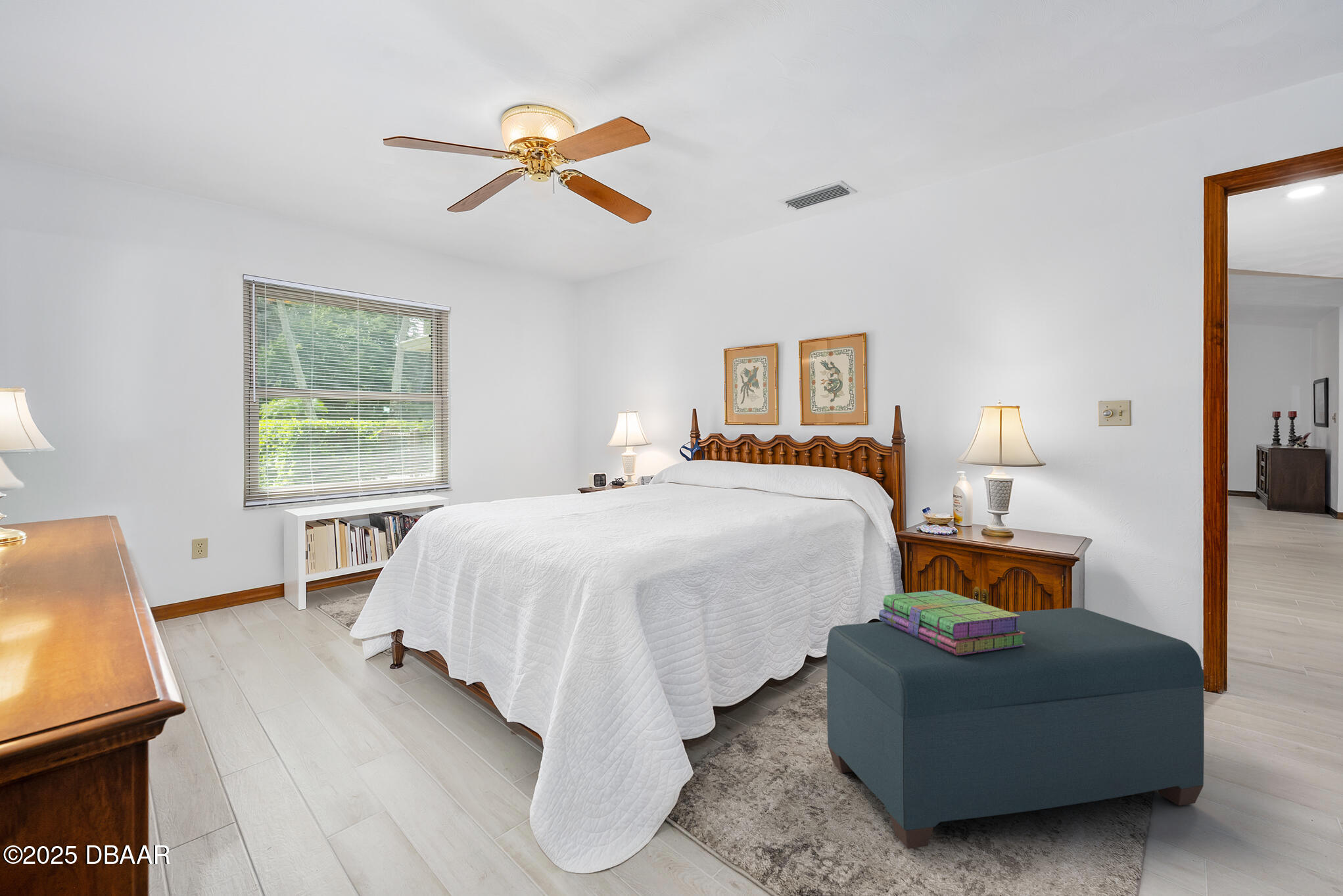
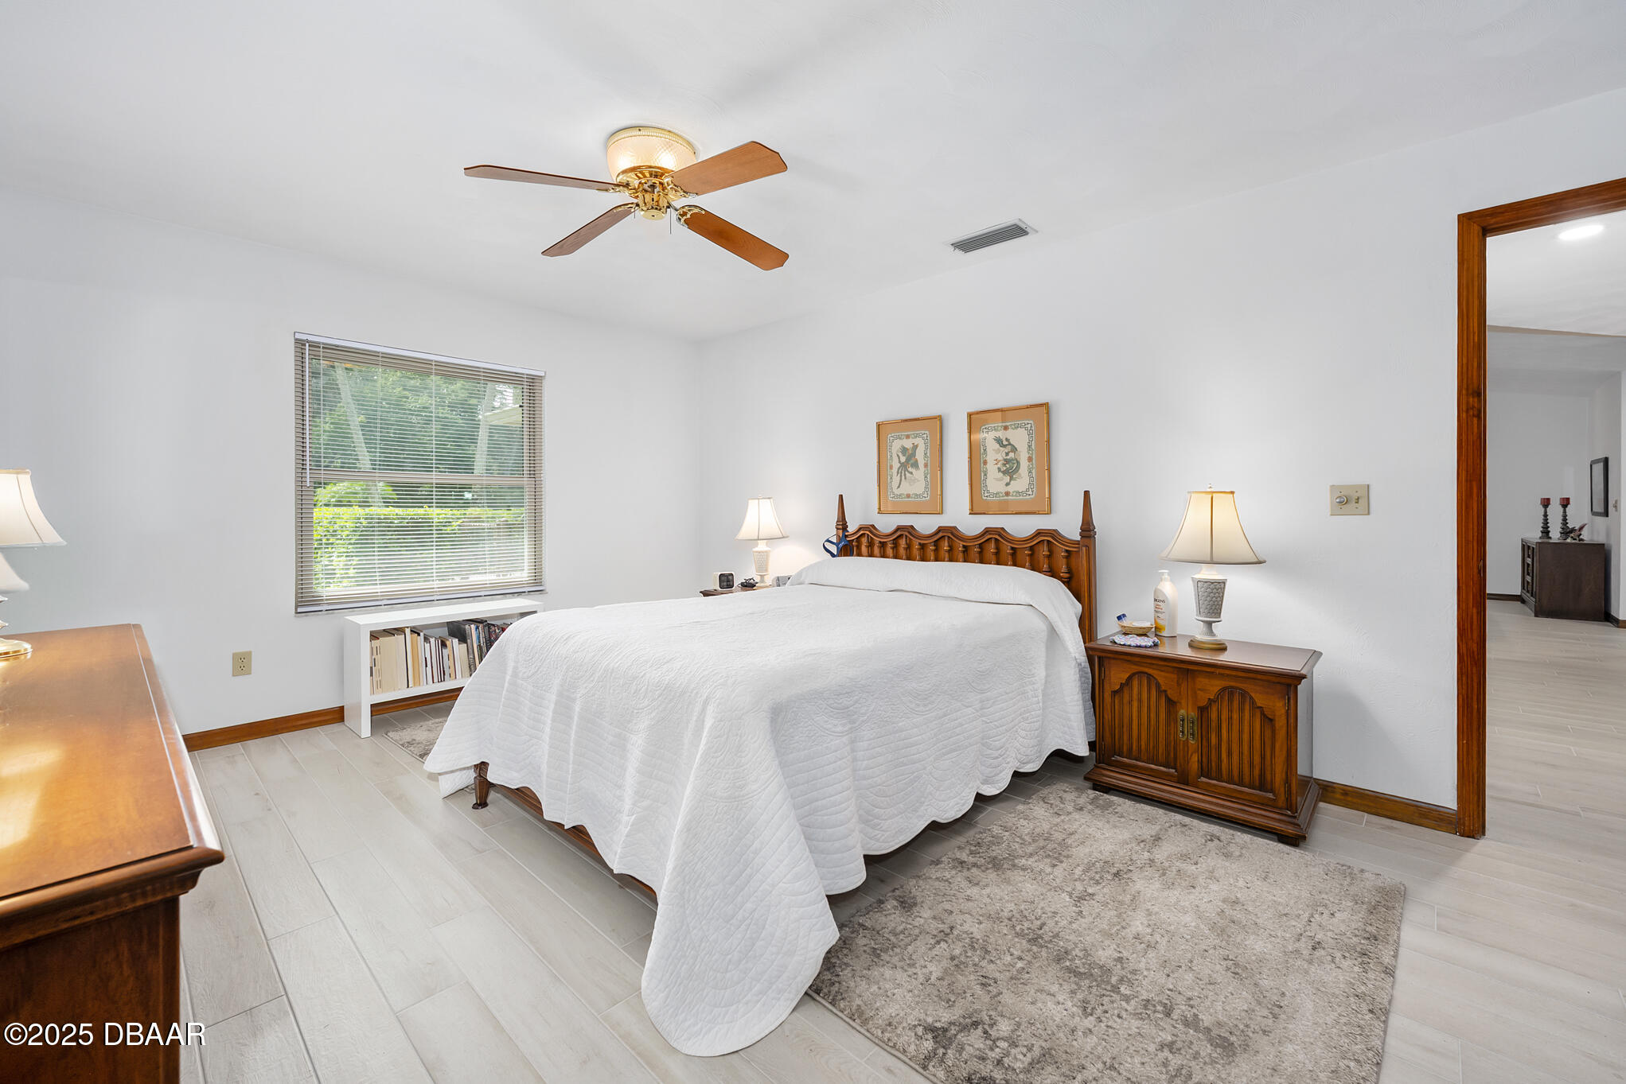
- bench (1003, 707)
- stack of books (947, 618)
